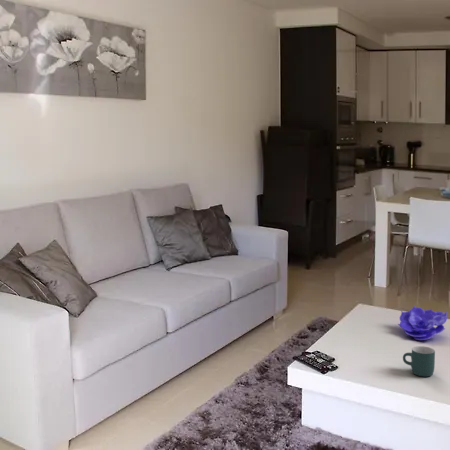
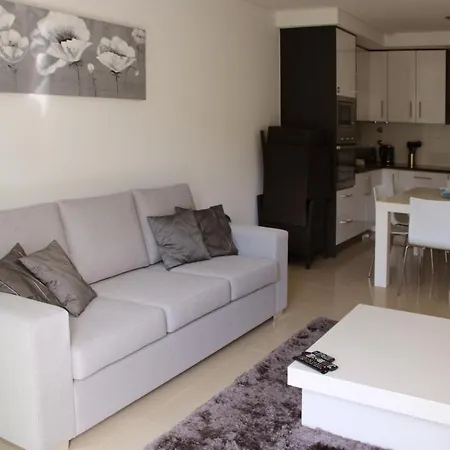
- mug (418, 361)
- decorative bowl (420, 322)
